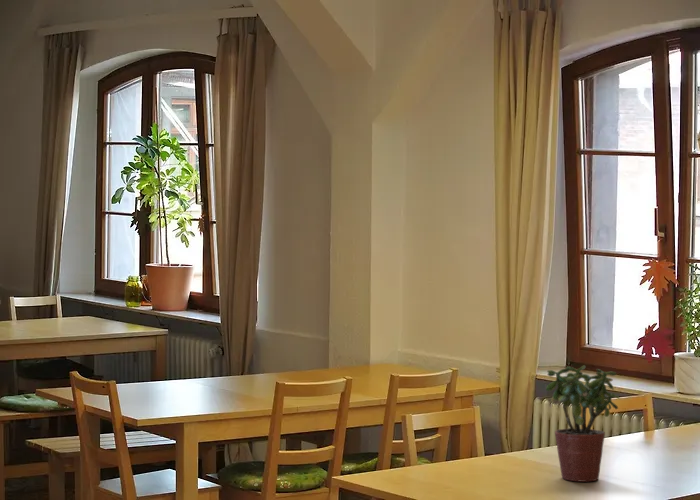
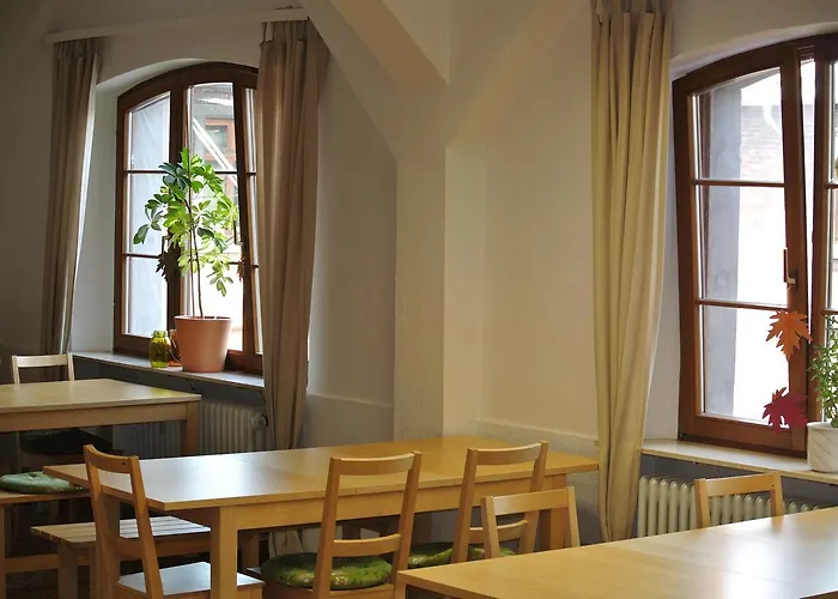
- potted plant (575, 420)
